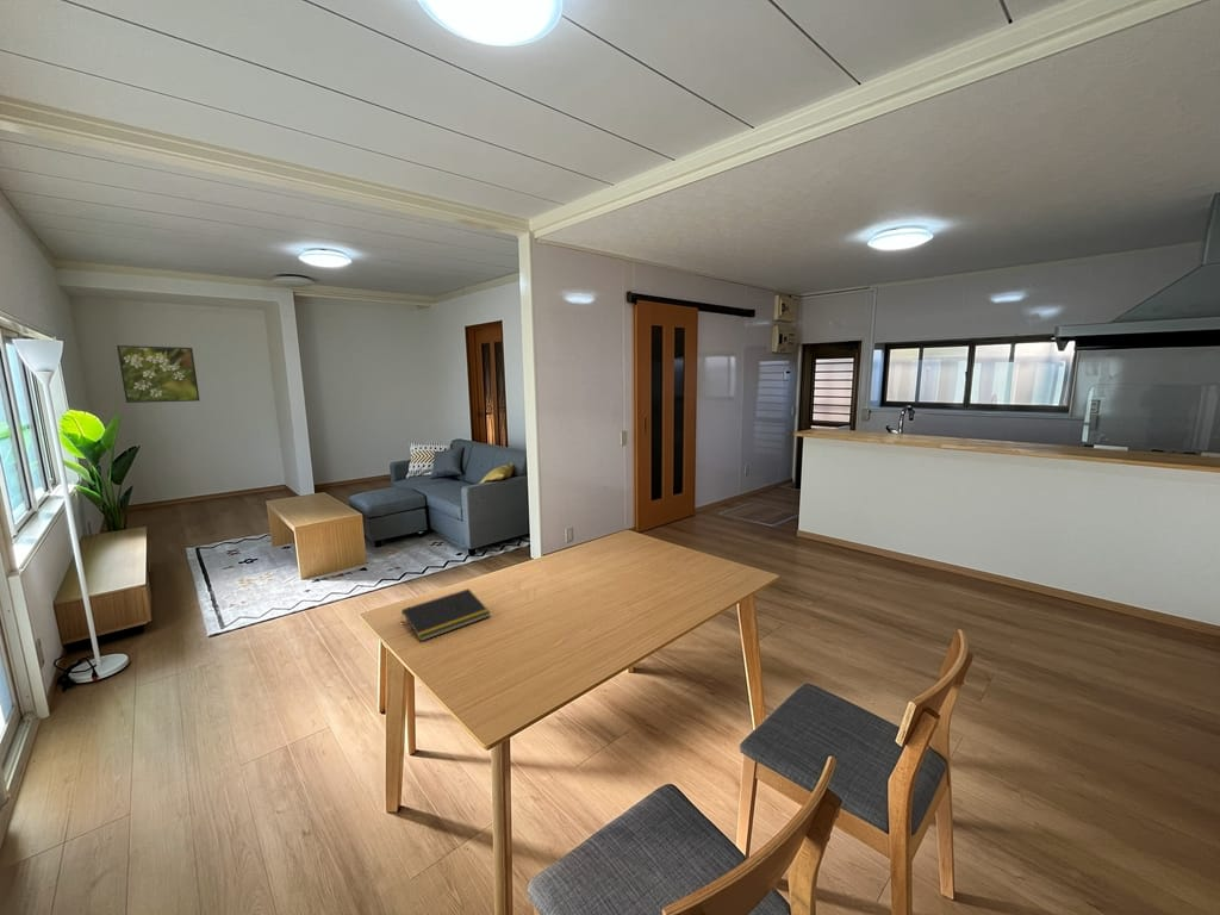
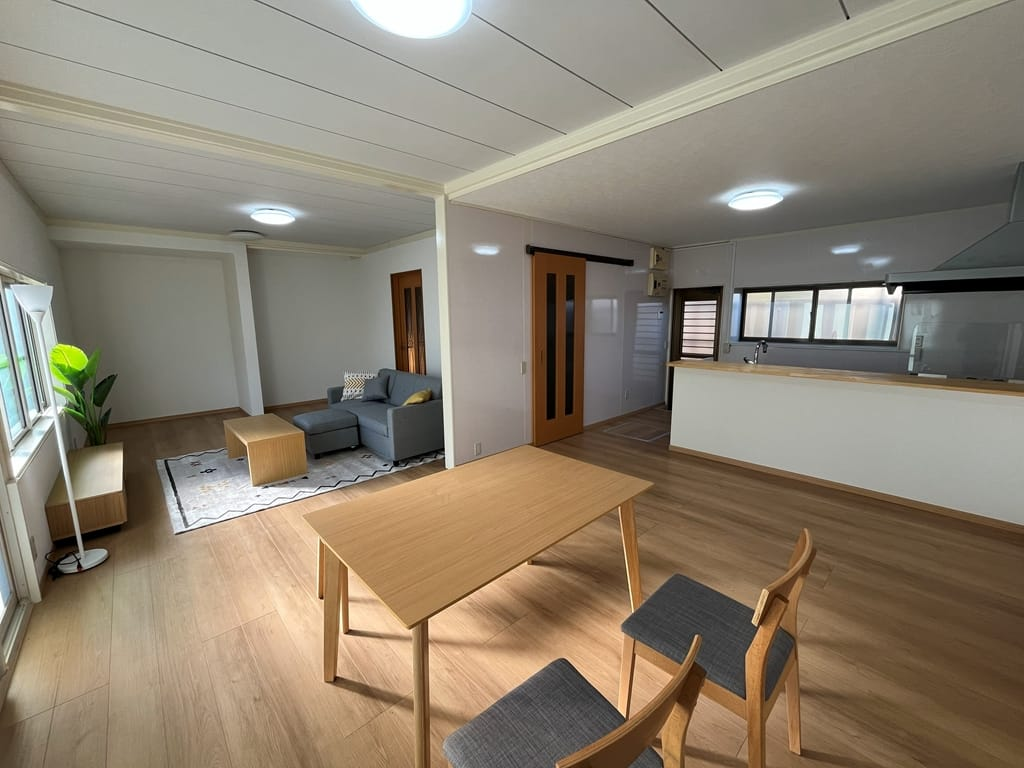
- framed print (160, 374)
- notepad (447, 612)
